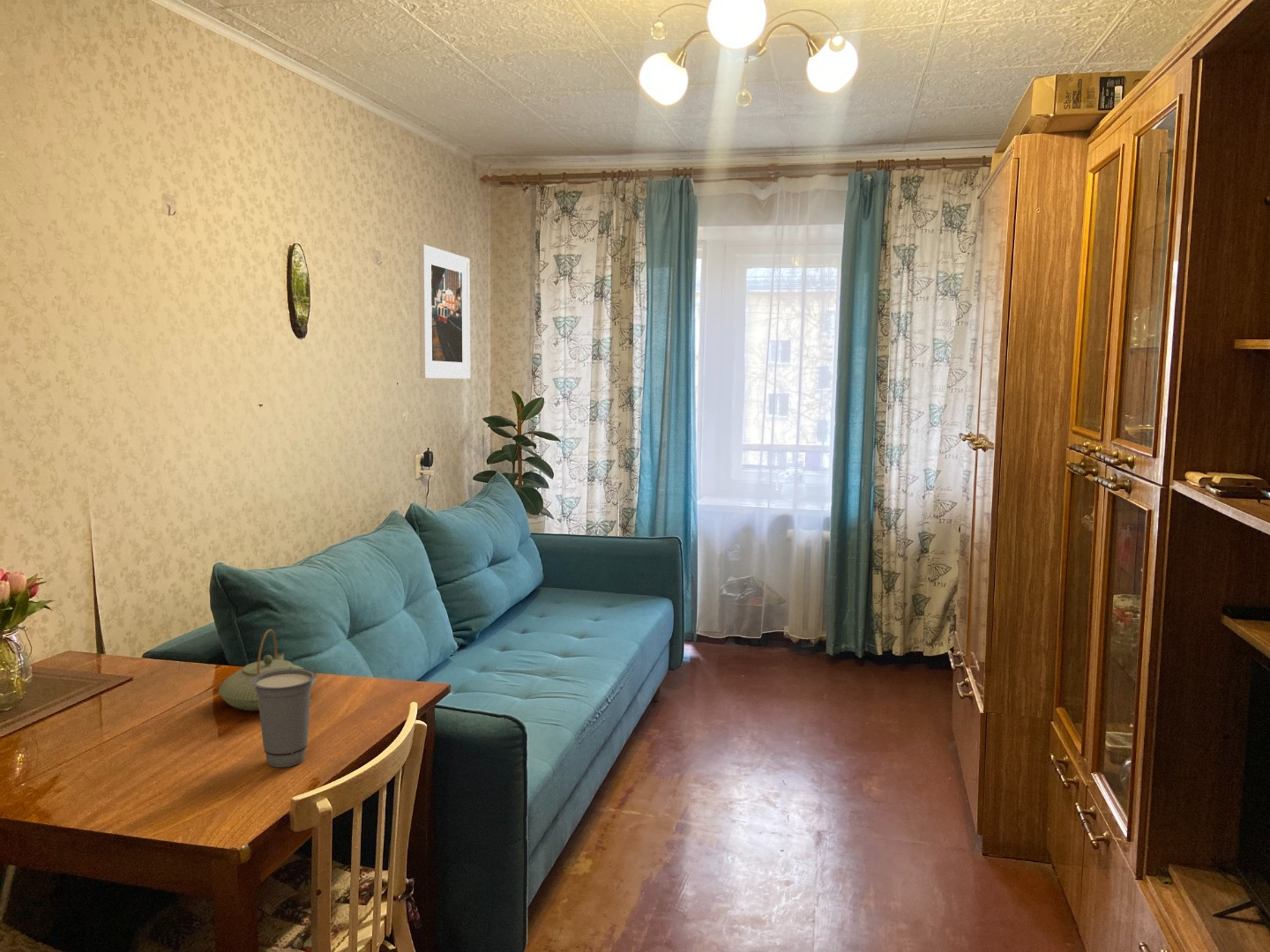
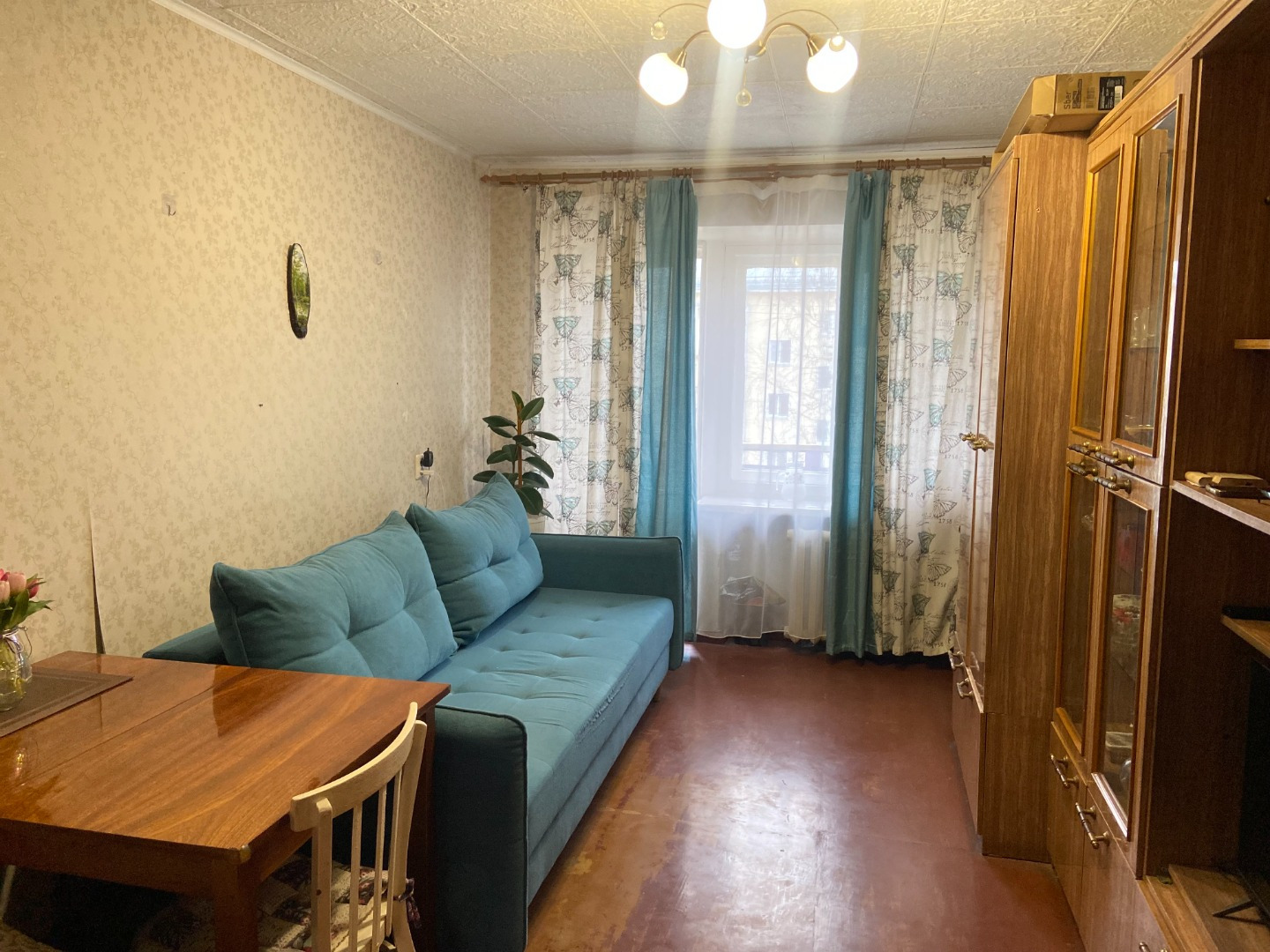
- cup (285, 719)
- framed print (446, 315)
- teapot (269, 664)
